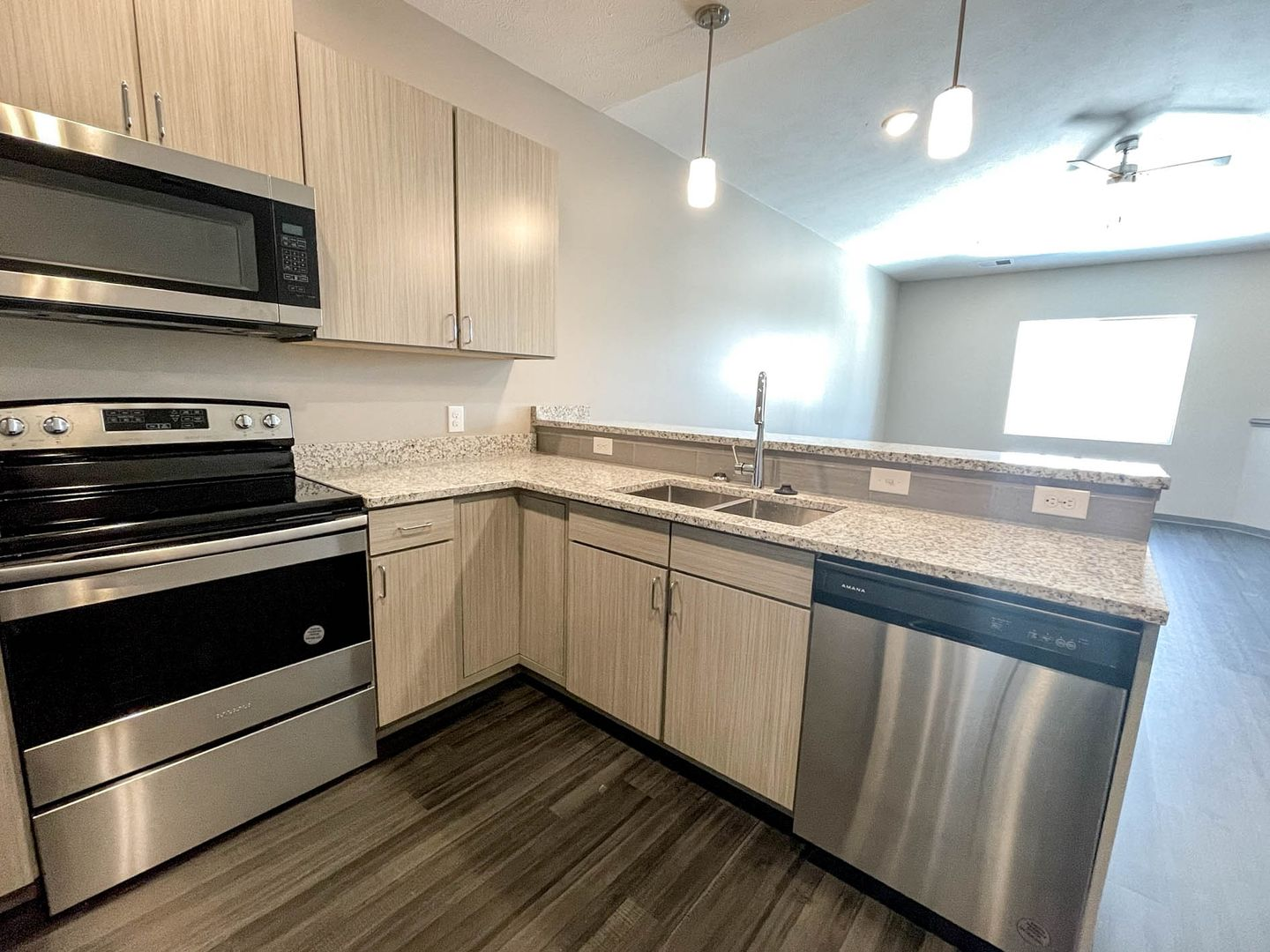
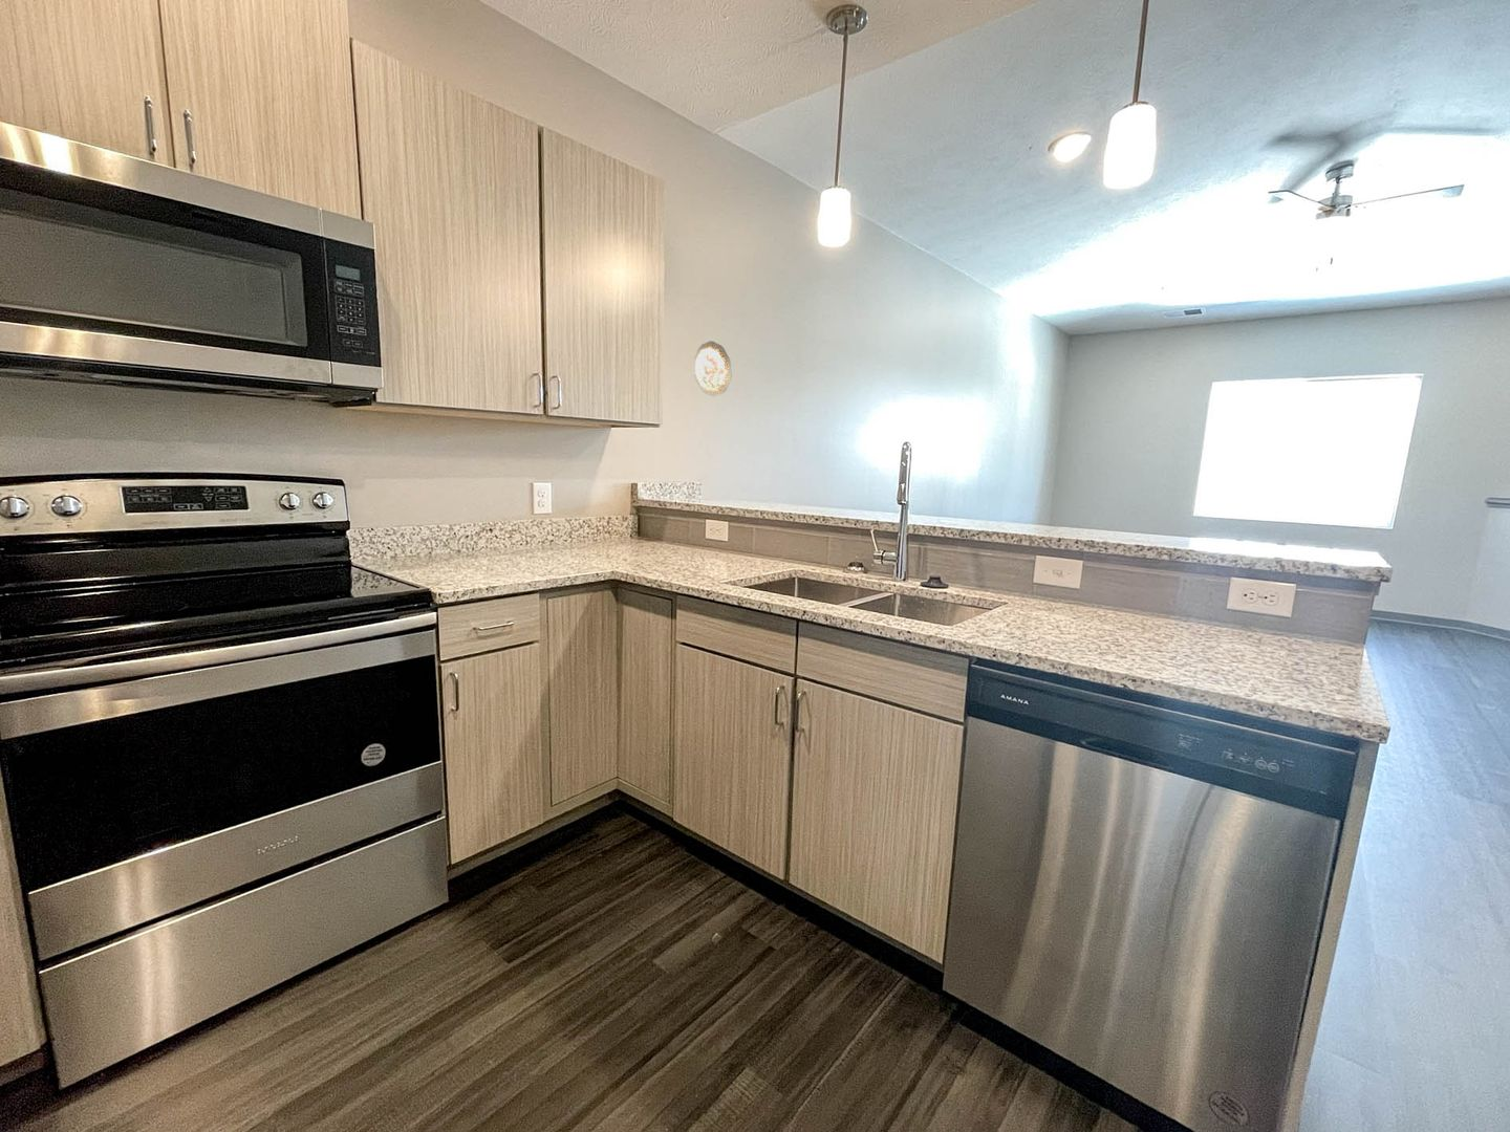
+ decorative plate (711, 369)
